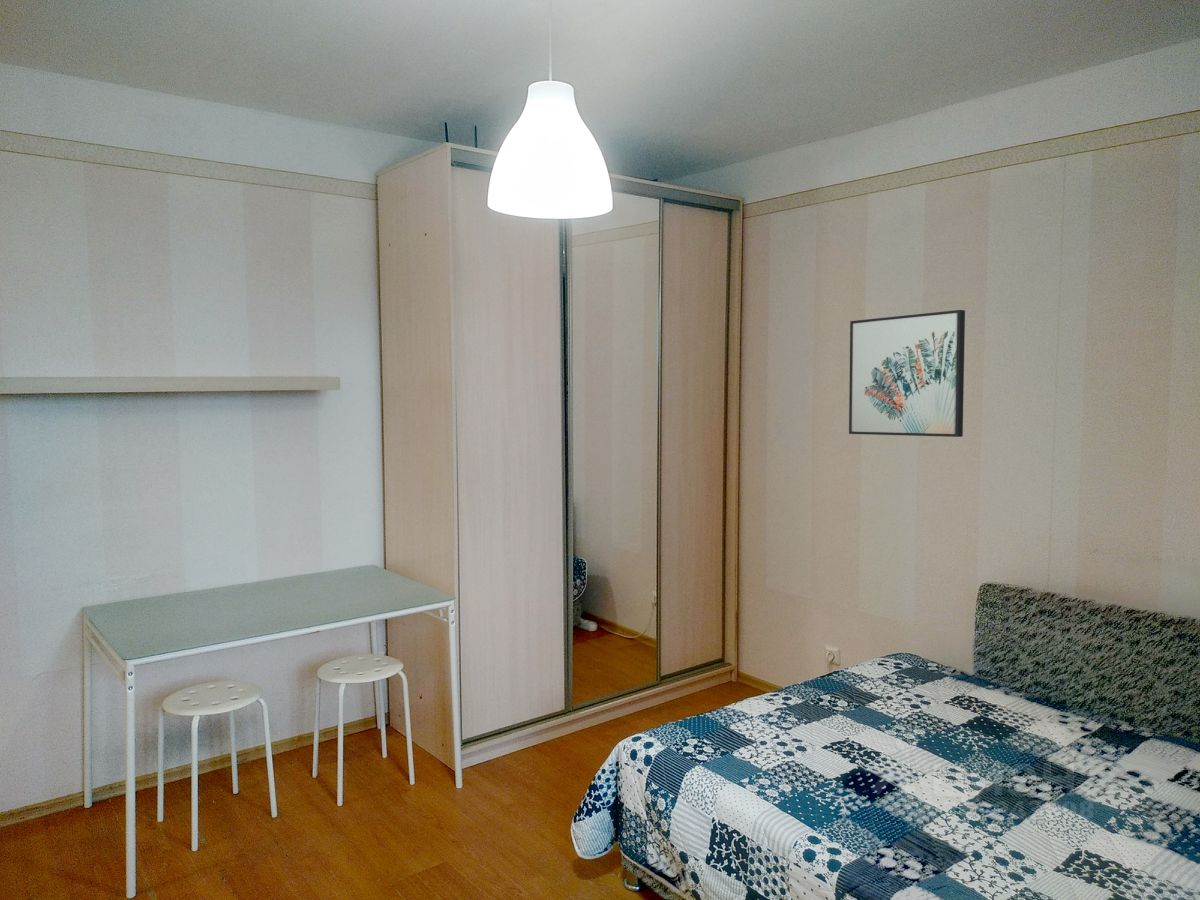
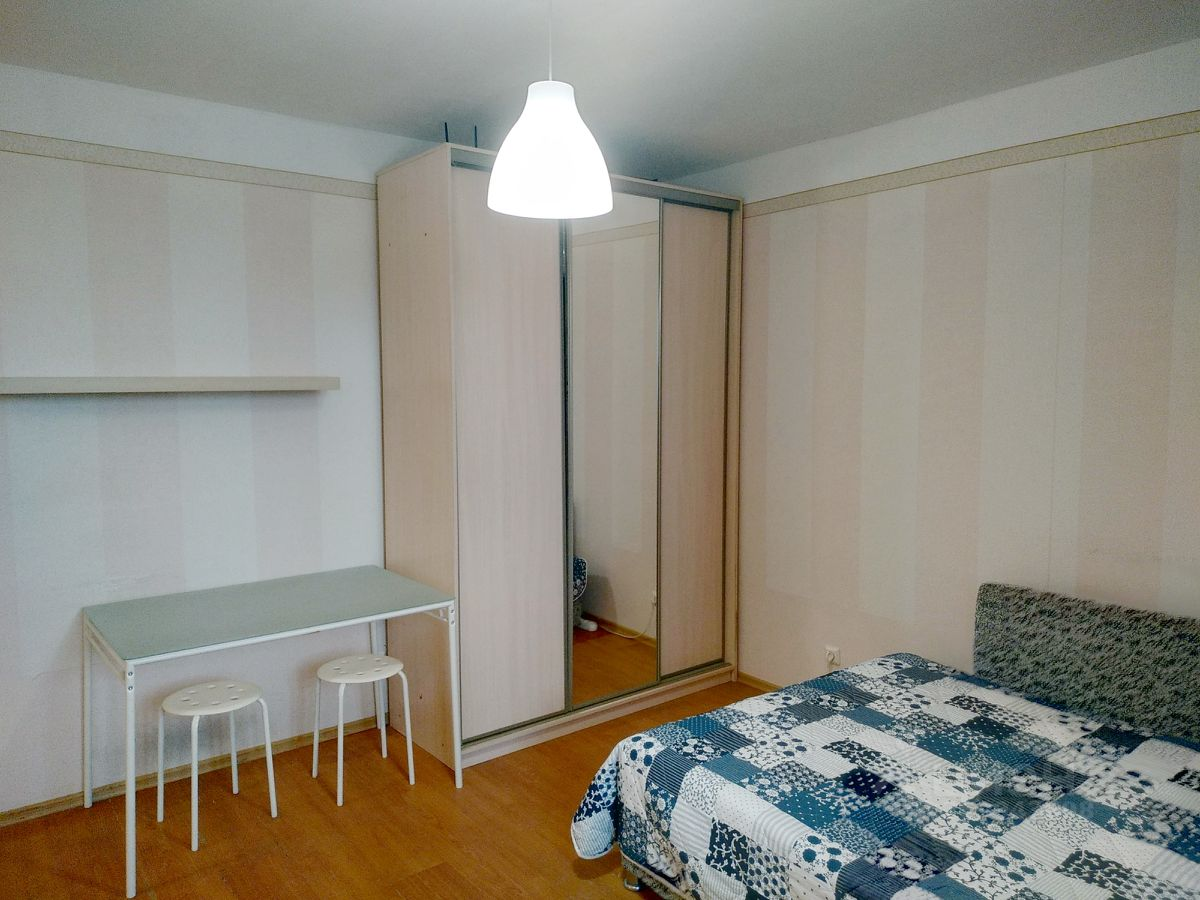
- wall art (903, 375)
